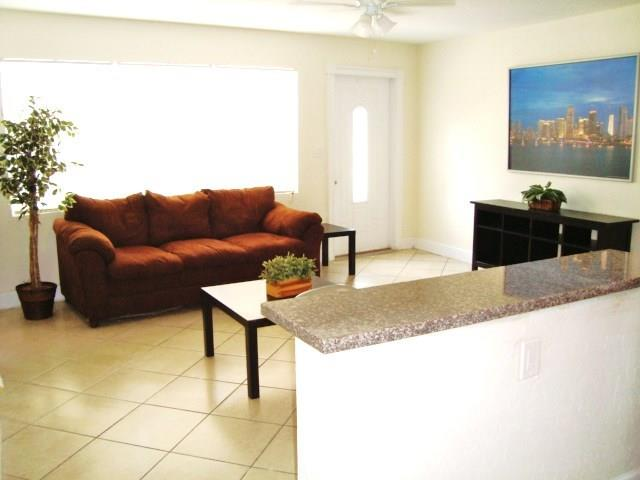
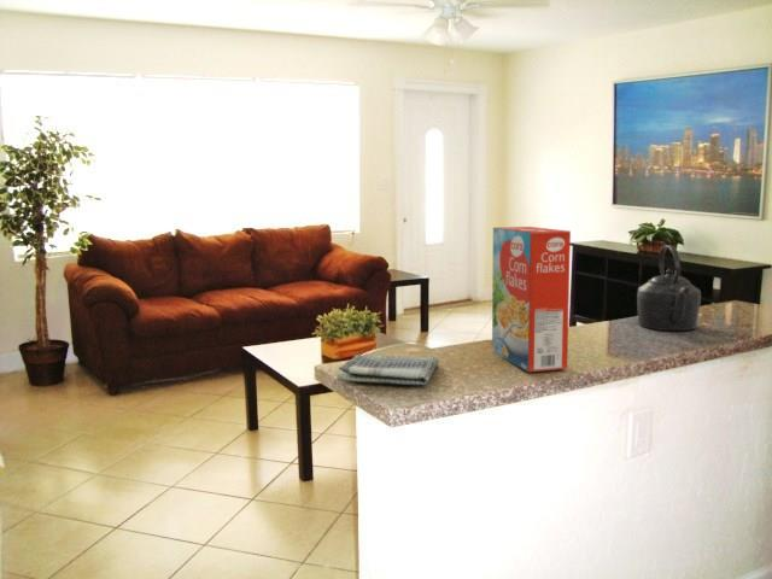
+ cereal box (528, 294)
+ kettle (673, 287)
+ dish towel (388, 365)
